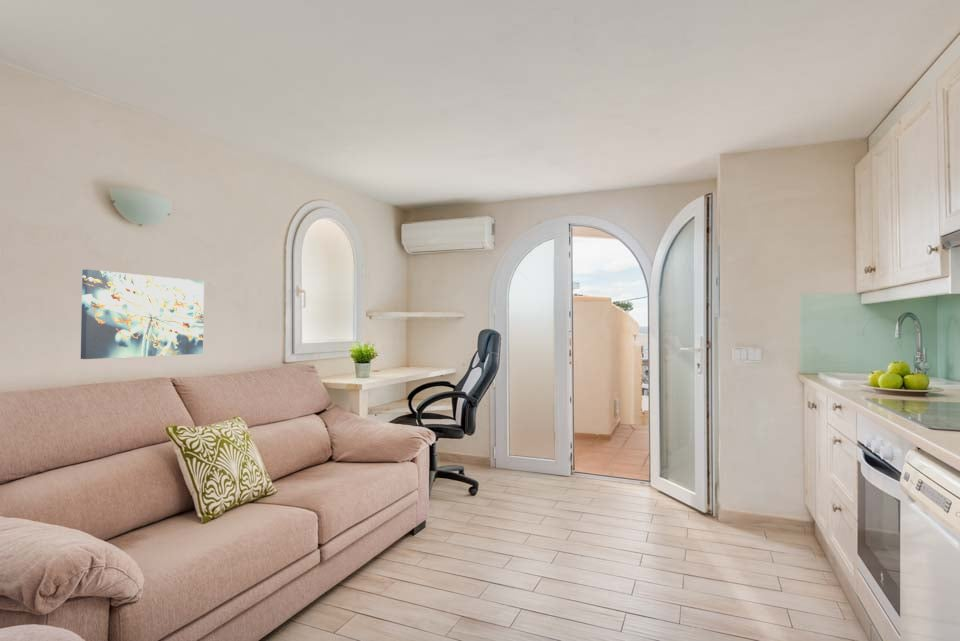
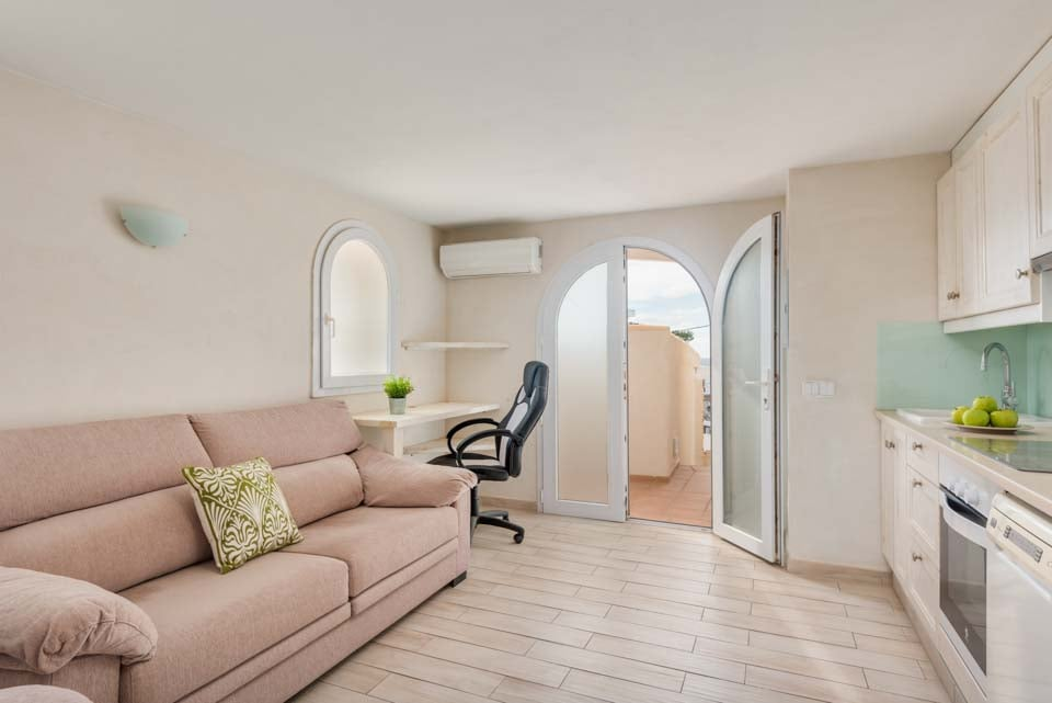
- wall art (148, 316)
